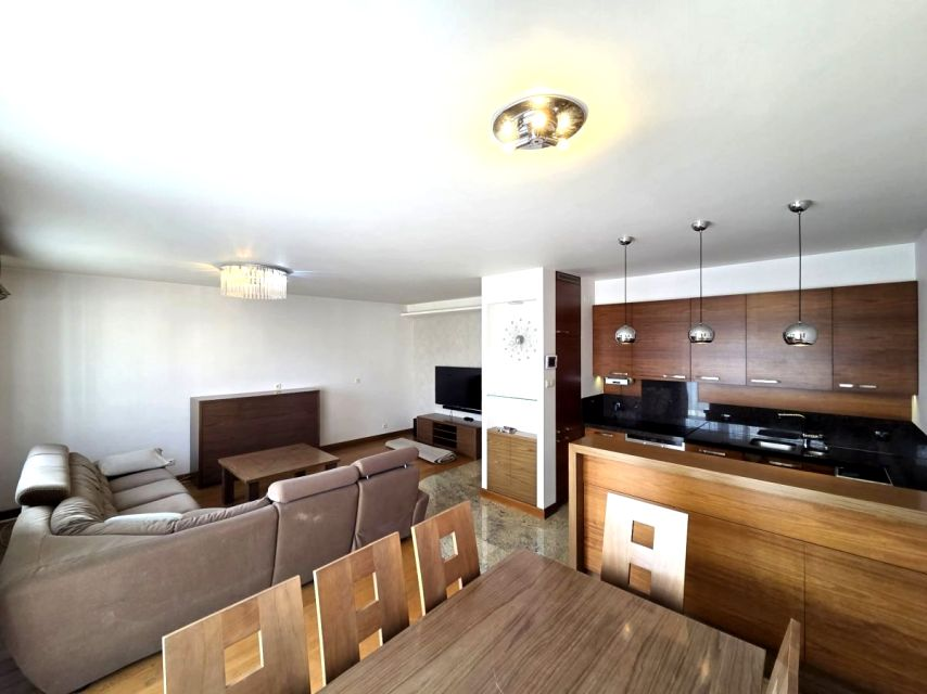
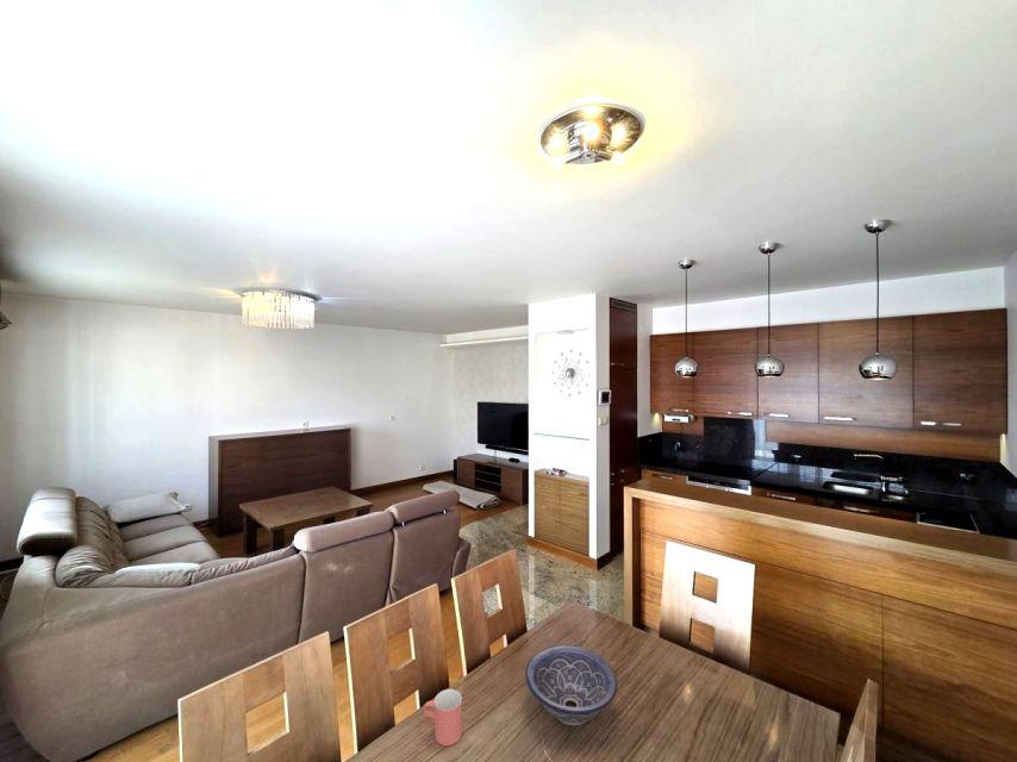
+ cup (442, 716)
+ decorative bowl (570, 692)
